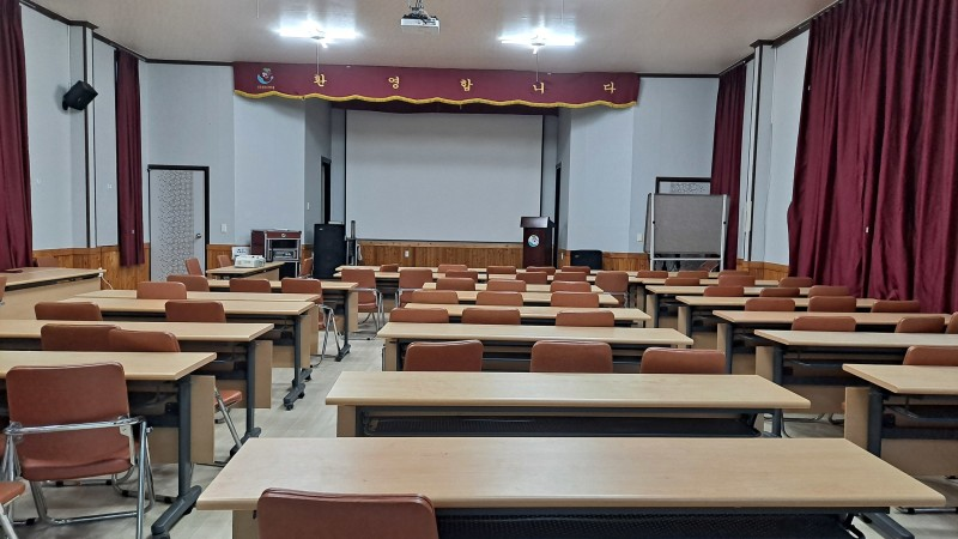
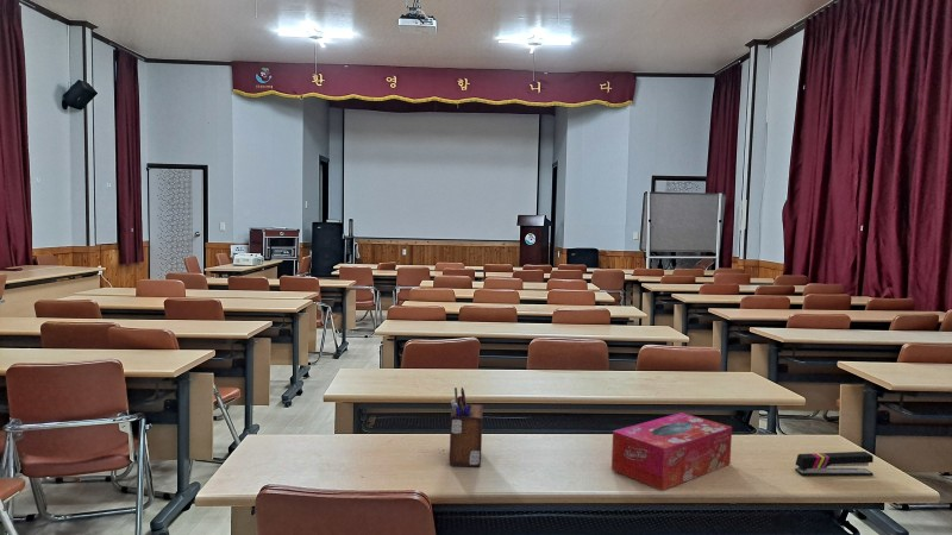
+ stapler (834, 462)
+ desk organizer (466, 424)
+ tissue box (672, 447)
